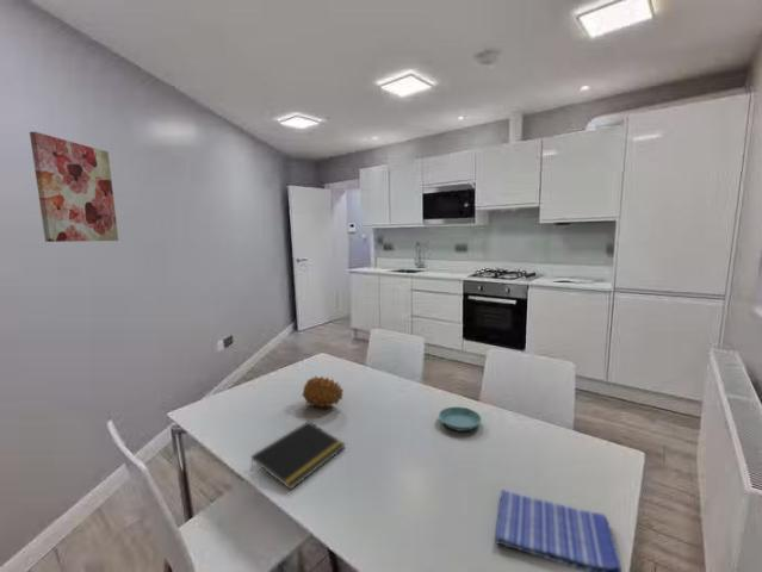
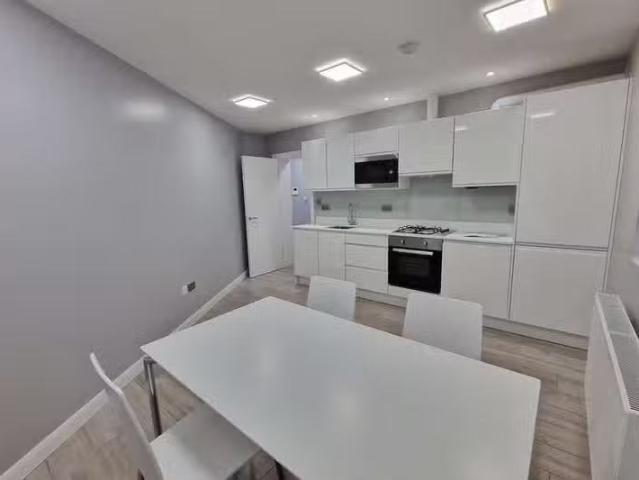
- fruit (322, 391)
- saucer (459, 419)
- wall art (79, 192)
- notepad (301, 450)
- dish towel (552, 527)
